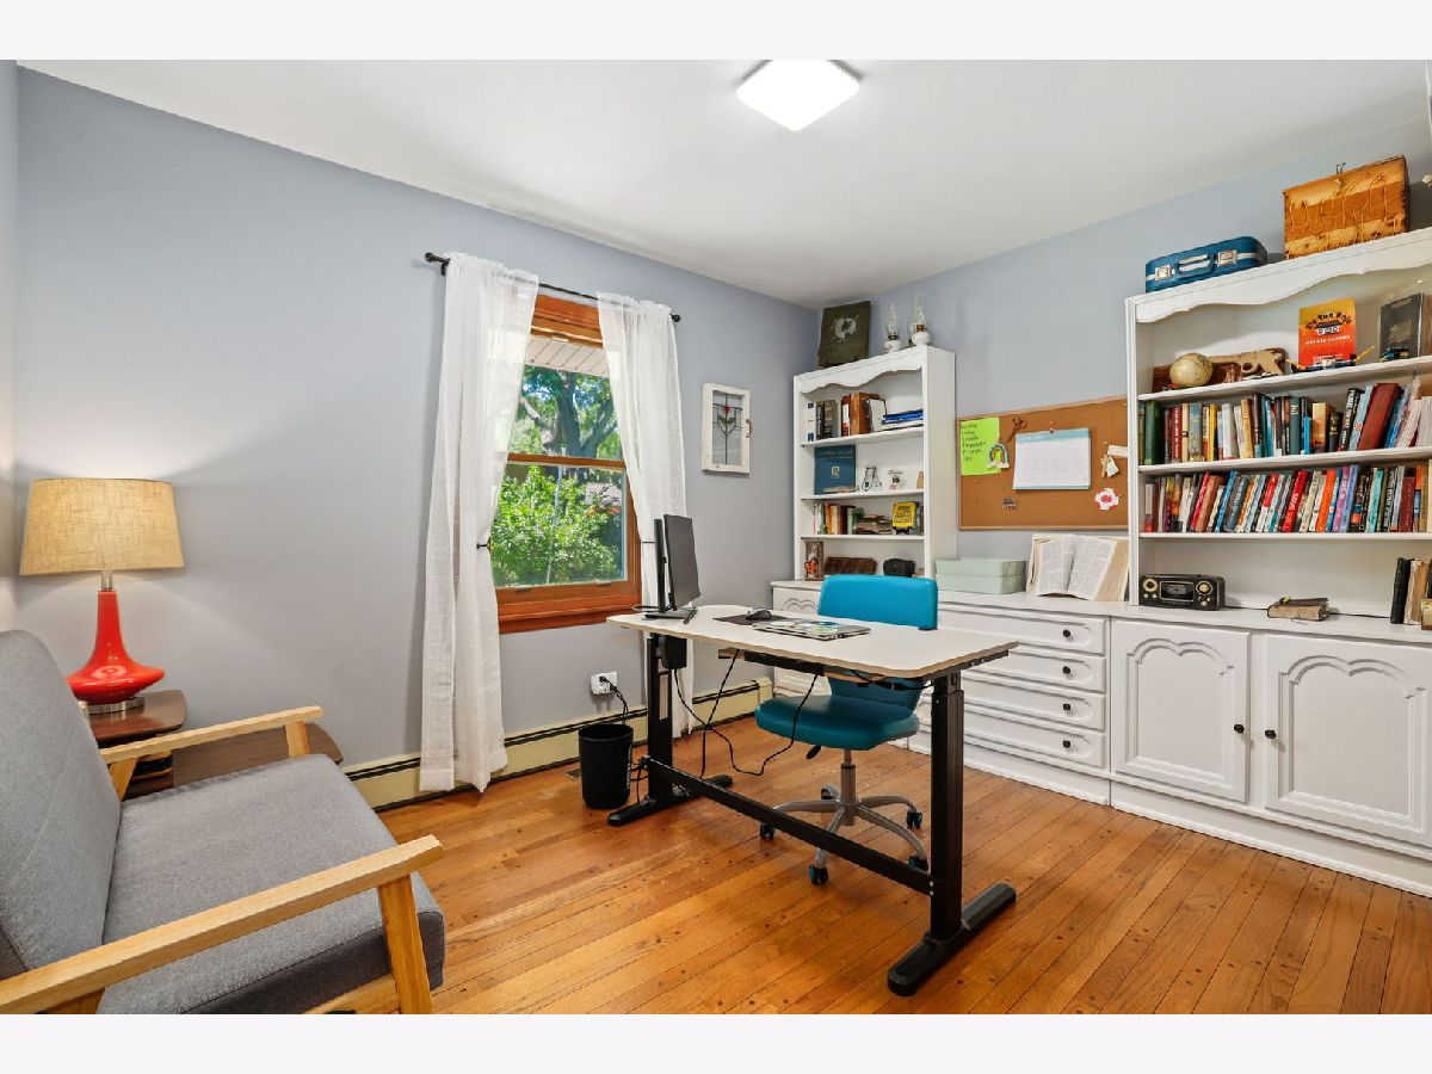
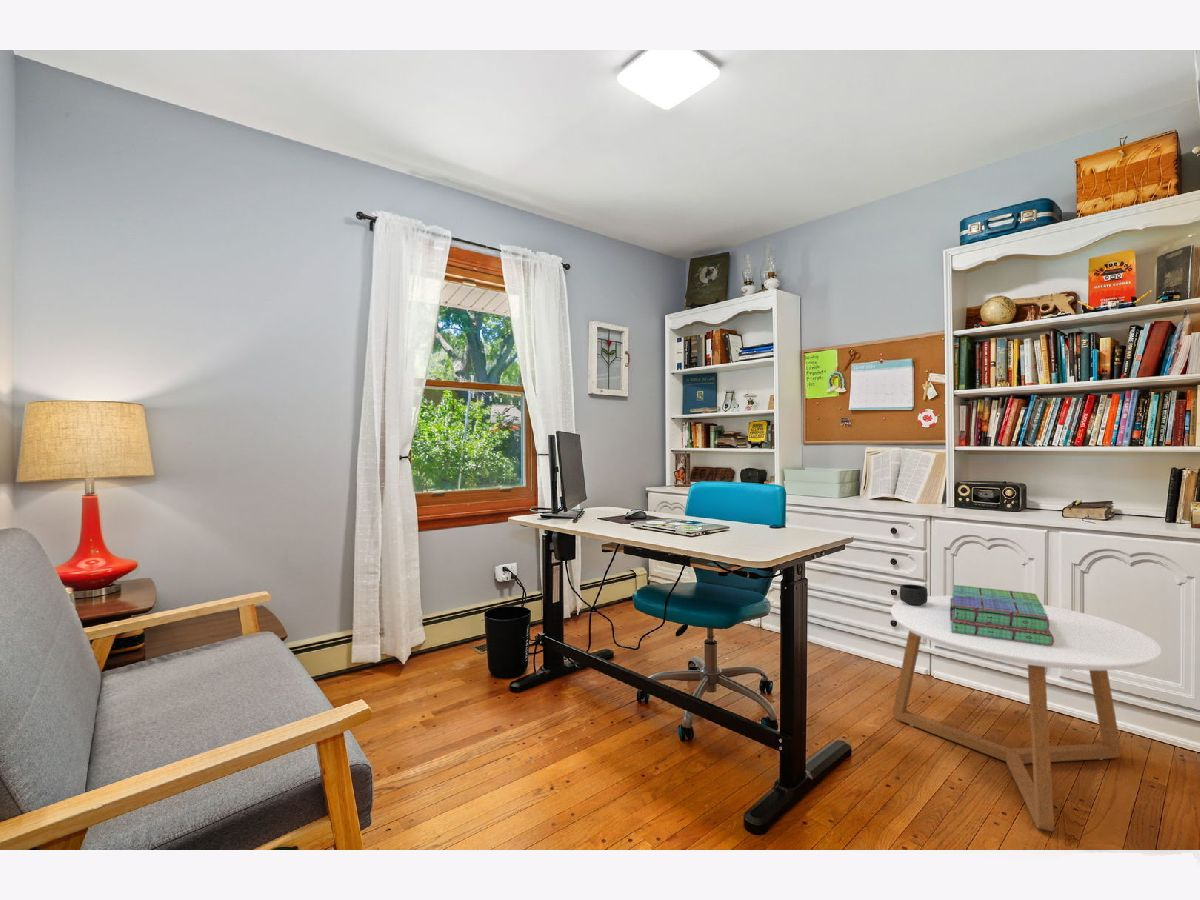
+ mug (914, 594)
+ coffee table (1029, 695)
+ stack of books (996, 611)
